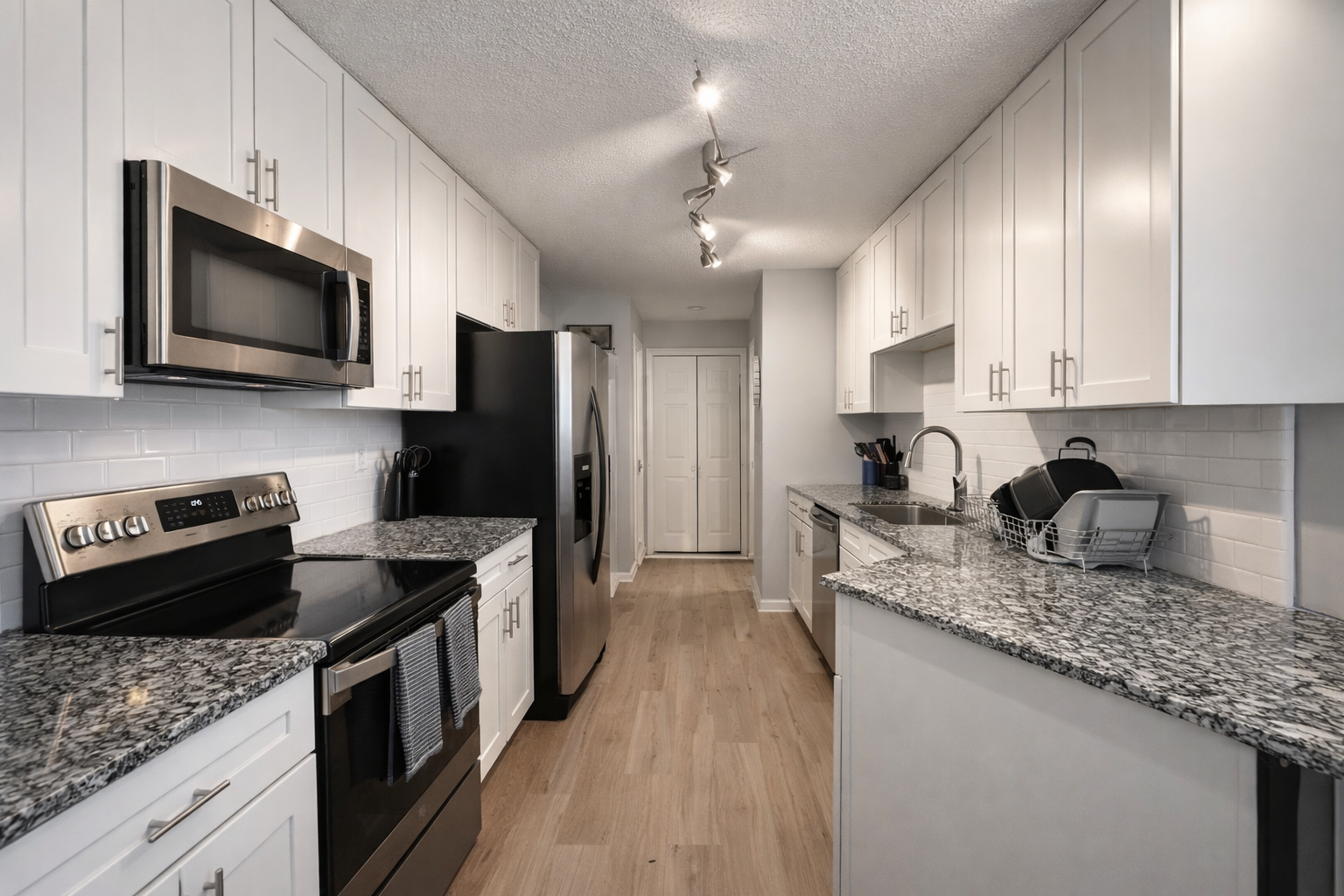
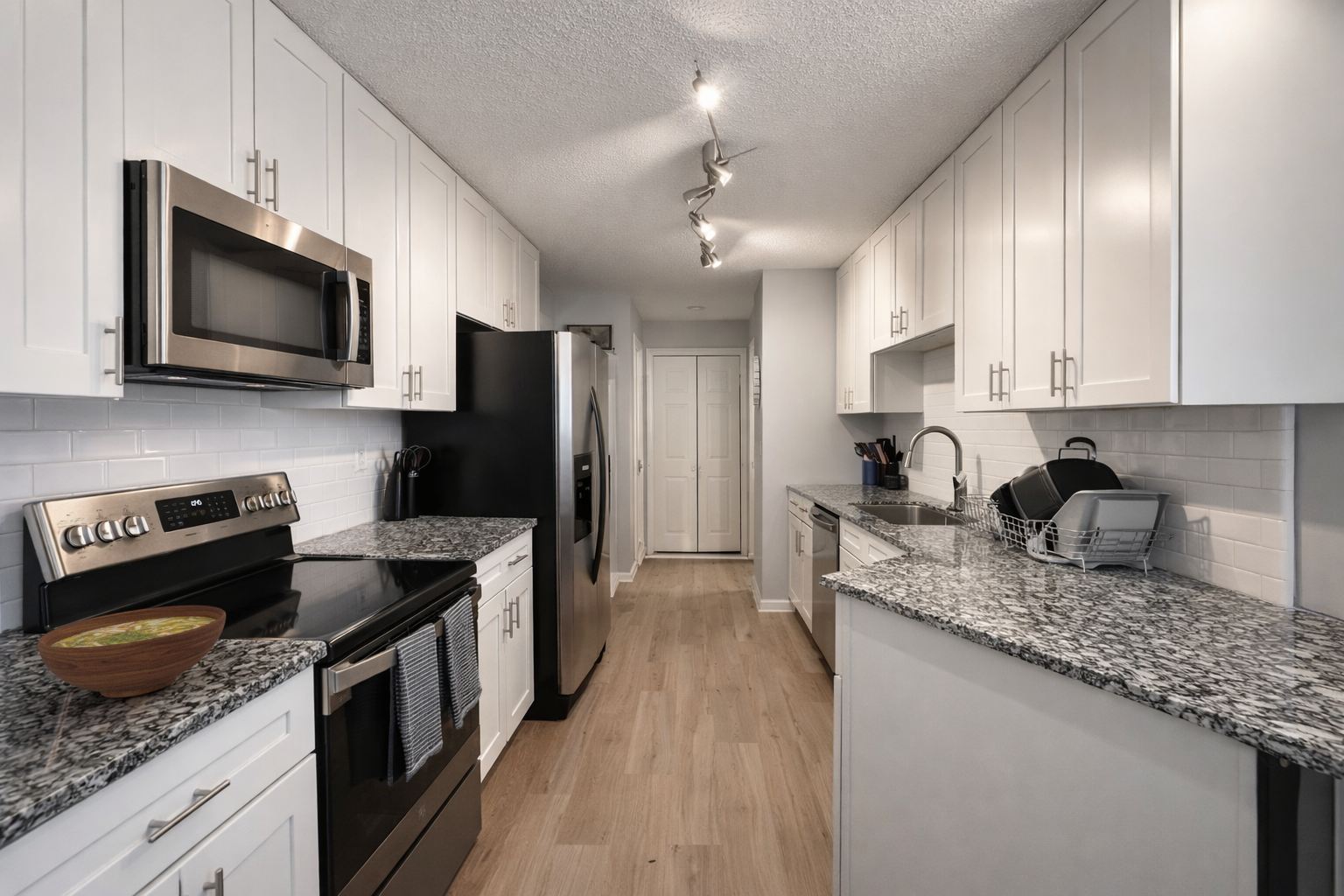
+ bowl (139, 655)
